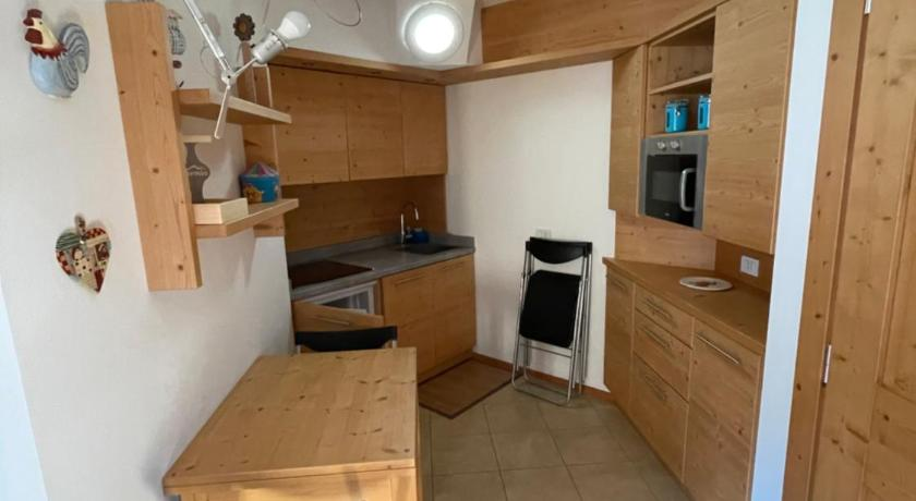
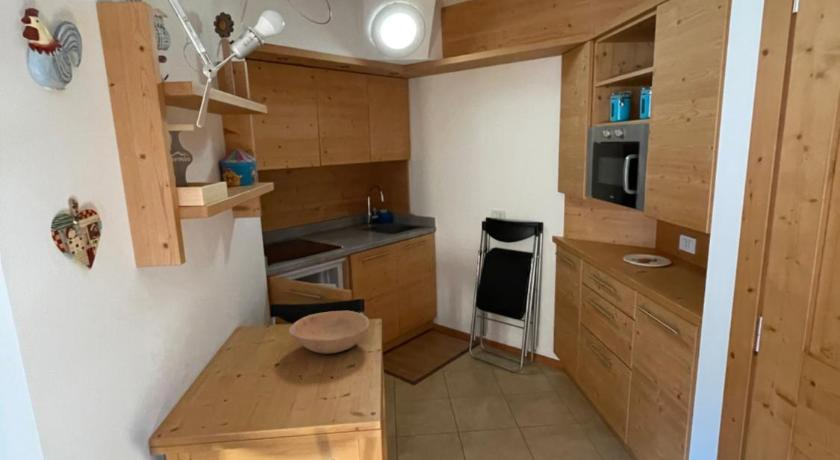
+ bowl (330, 335)
